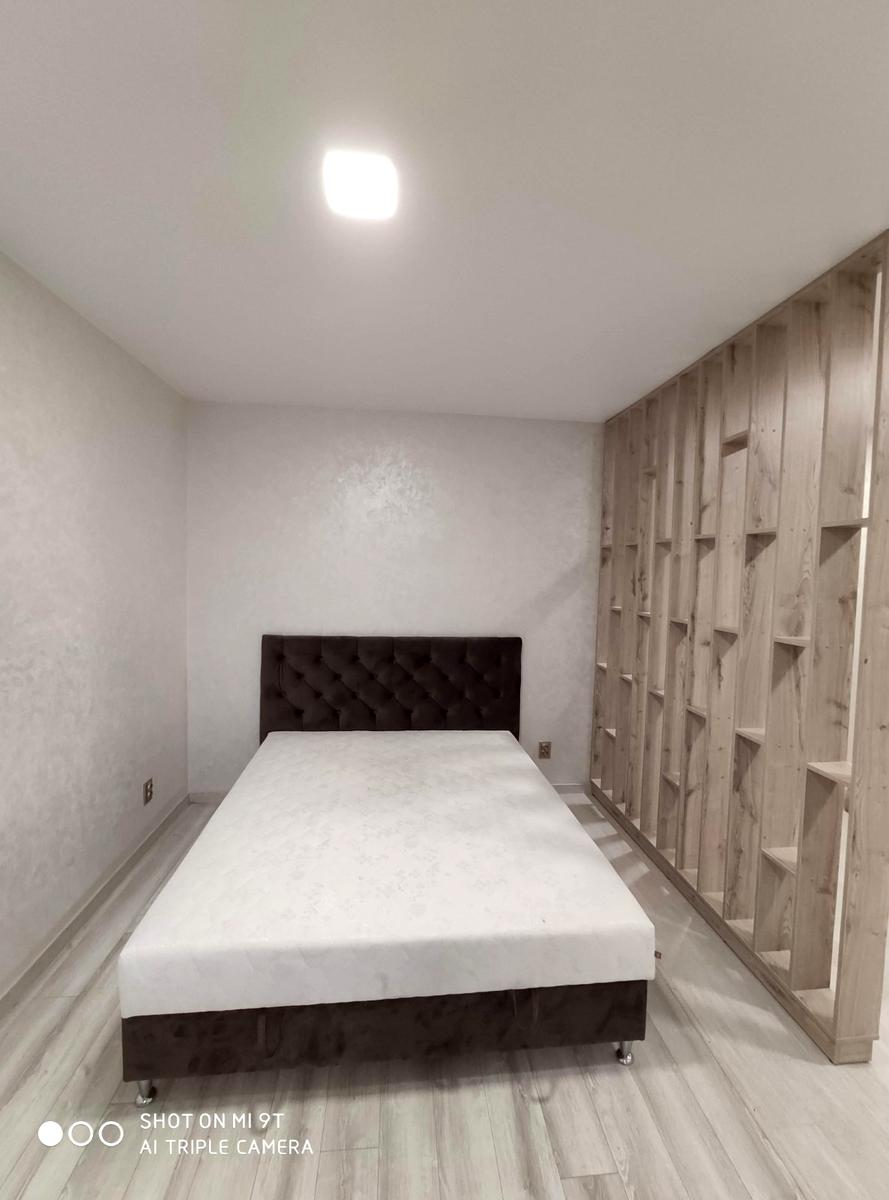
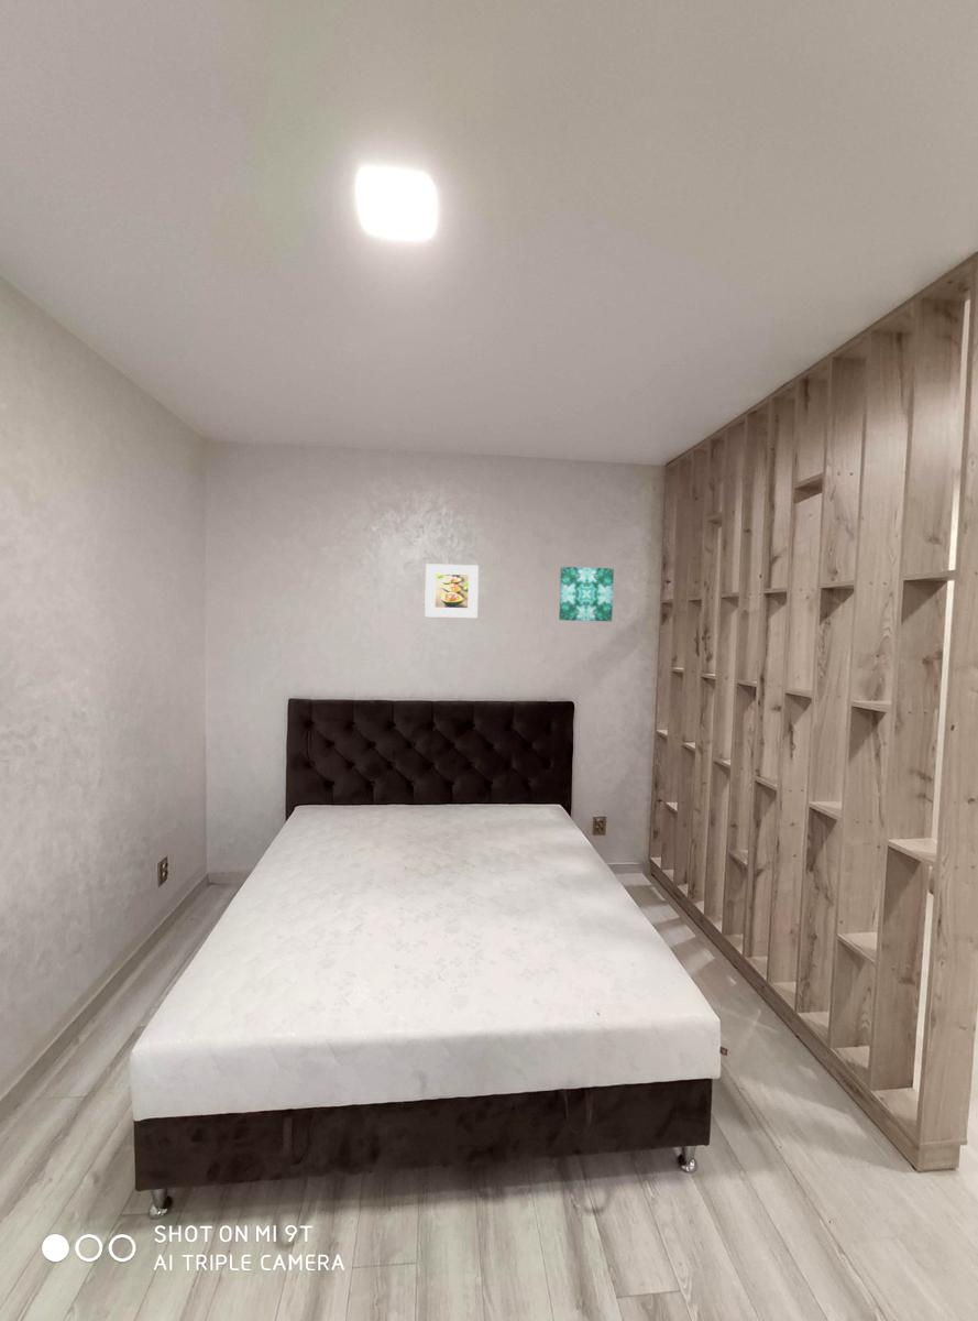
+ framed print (451, 591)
+ wall art (585, 593)
